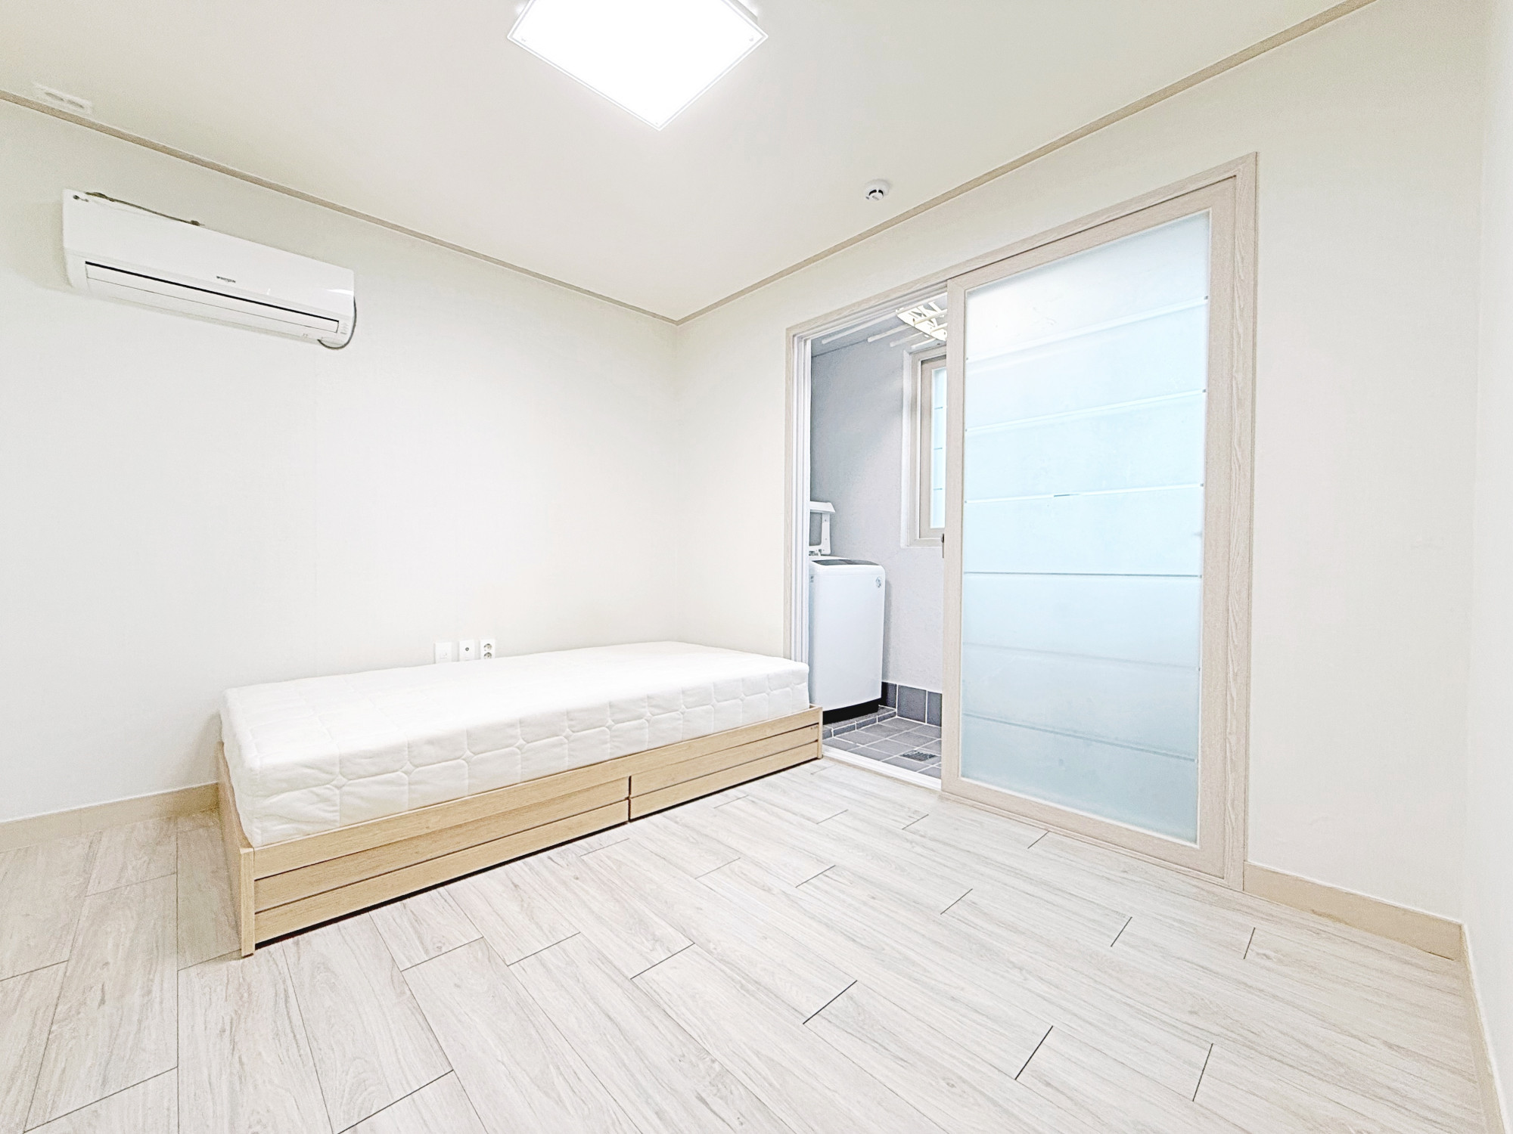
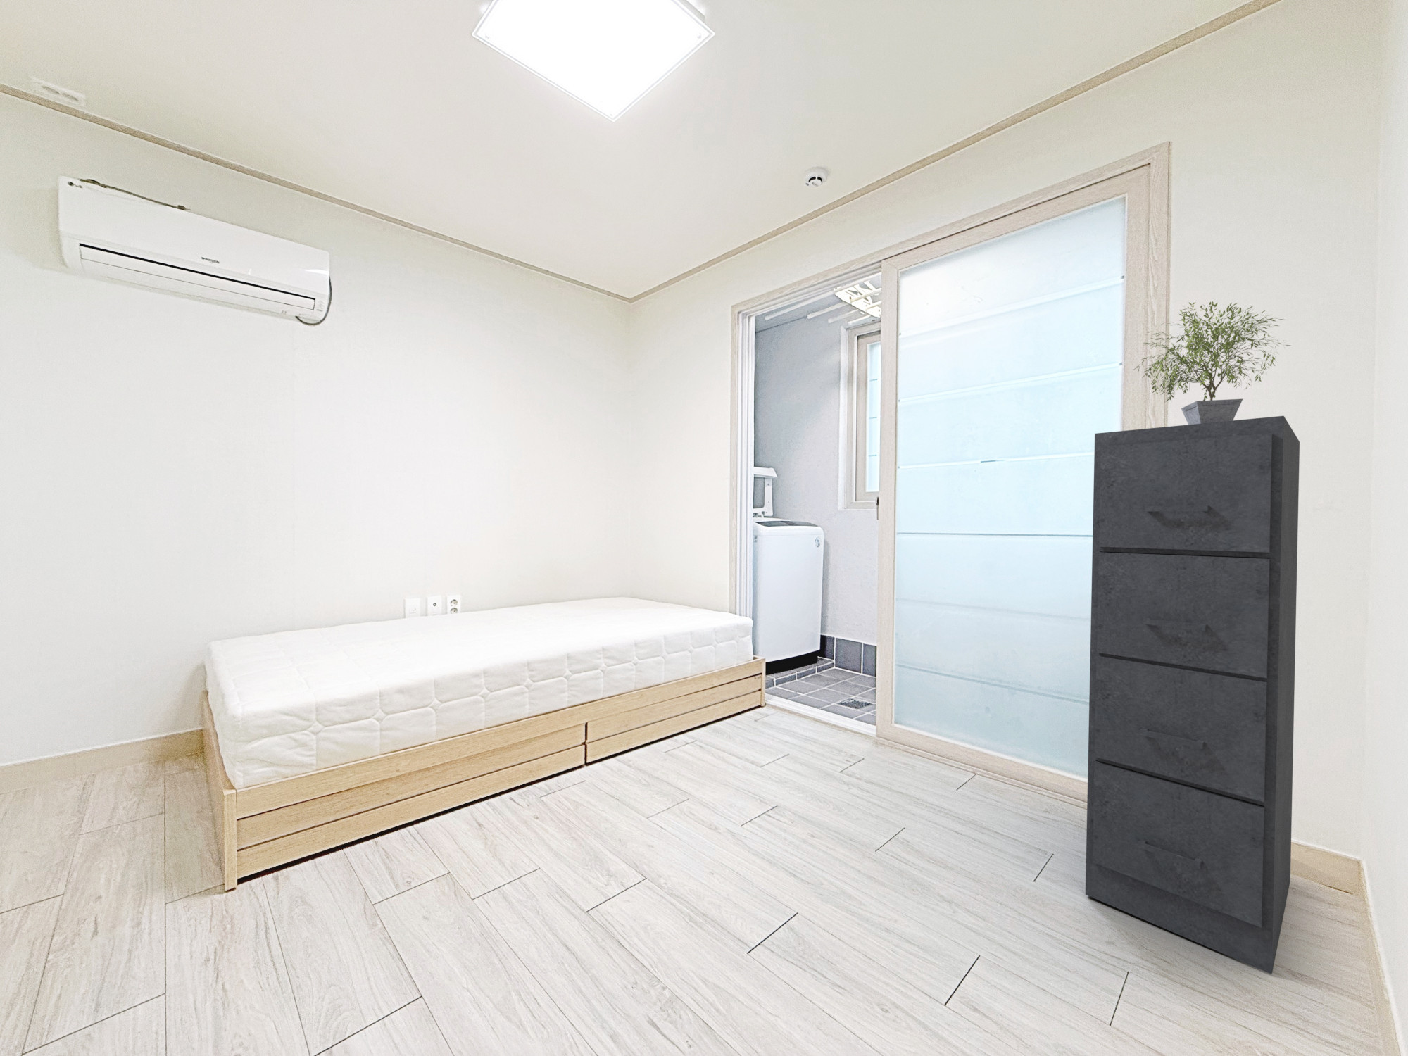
+ potted plant (1206, 362)
+ filing cabinet (1193, 663)
